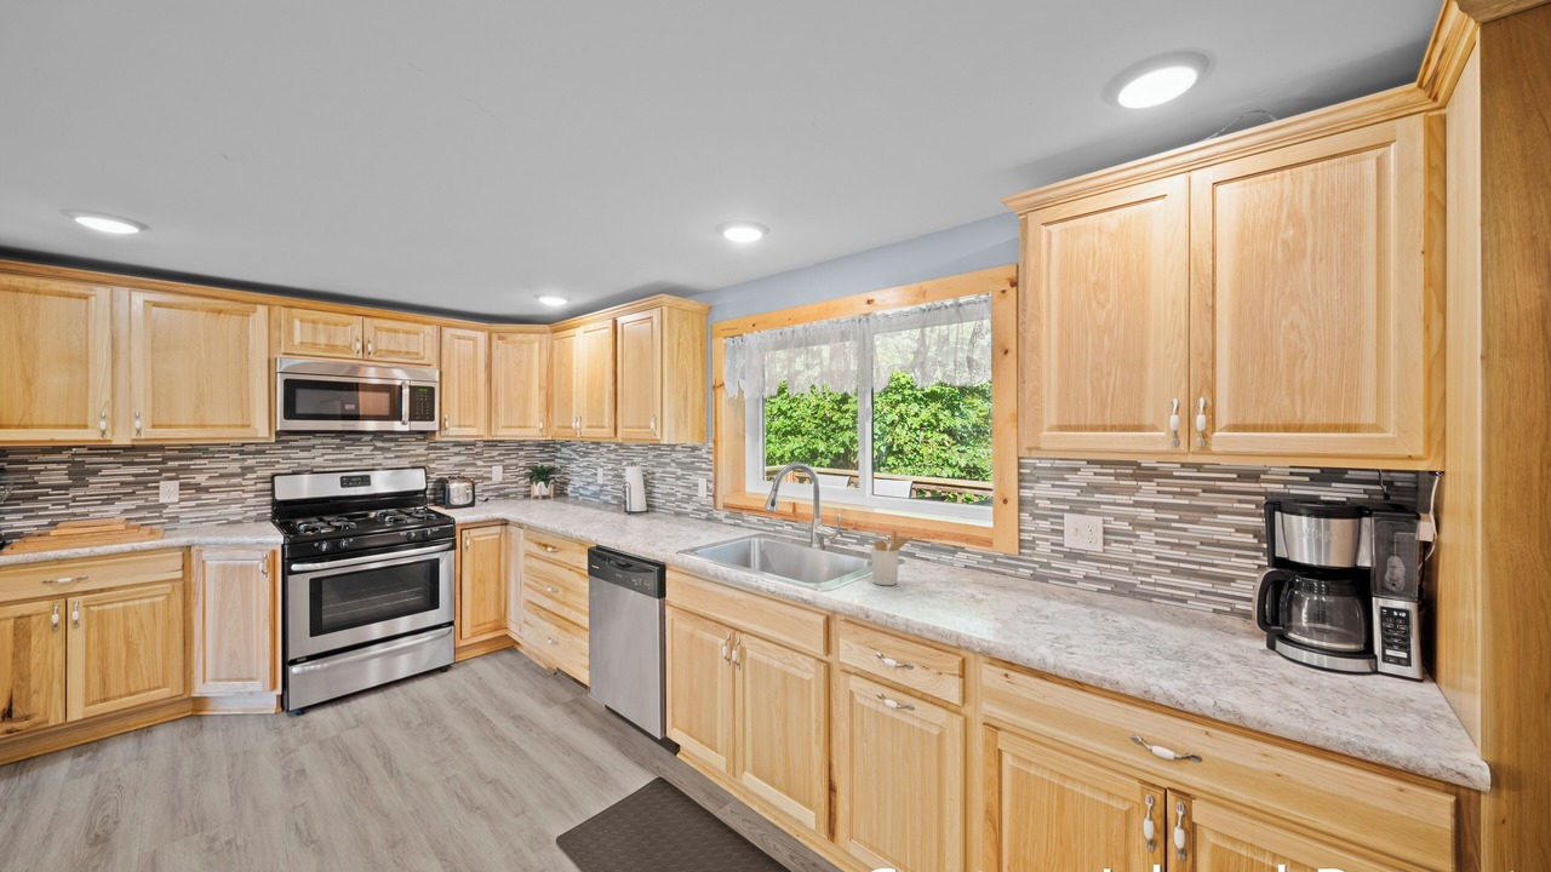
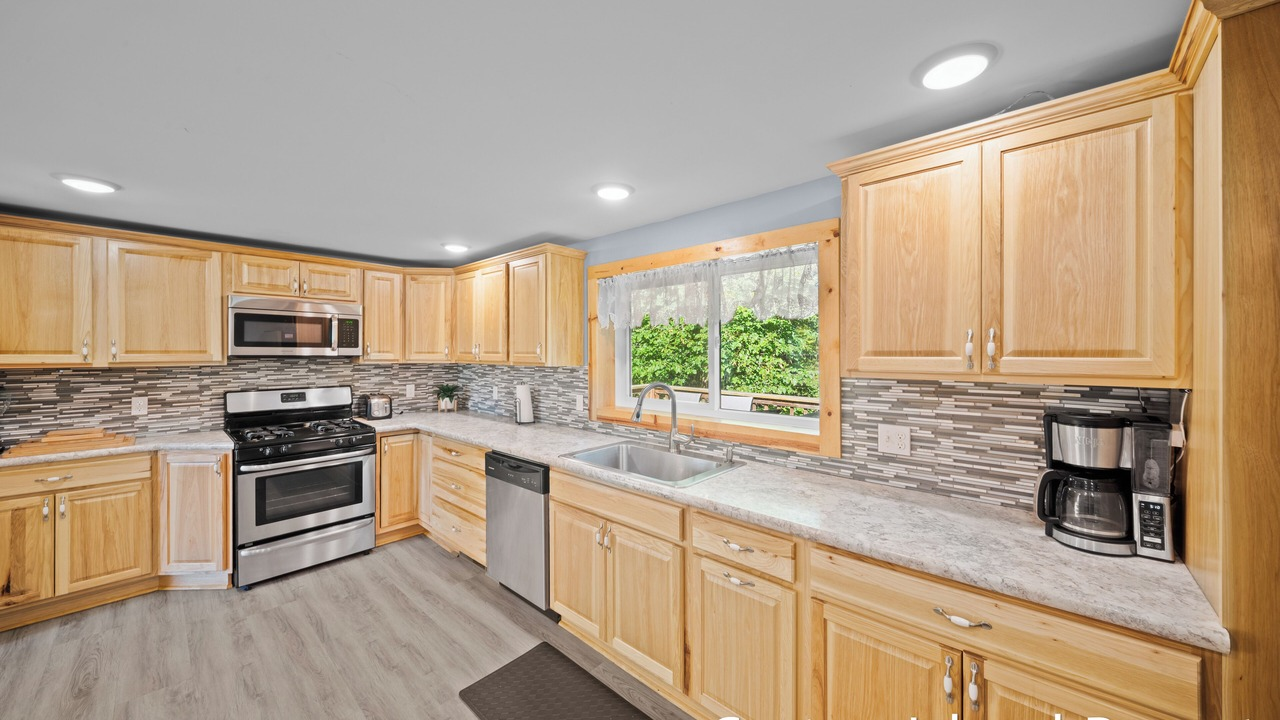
- utensil holder (891, 557)
